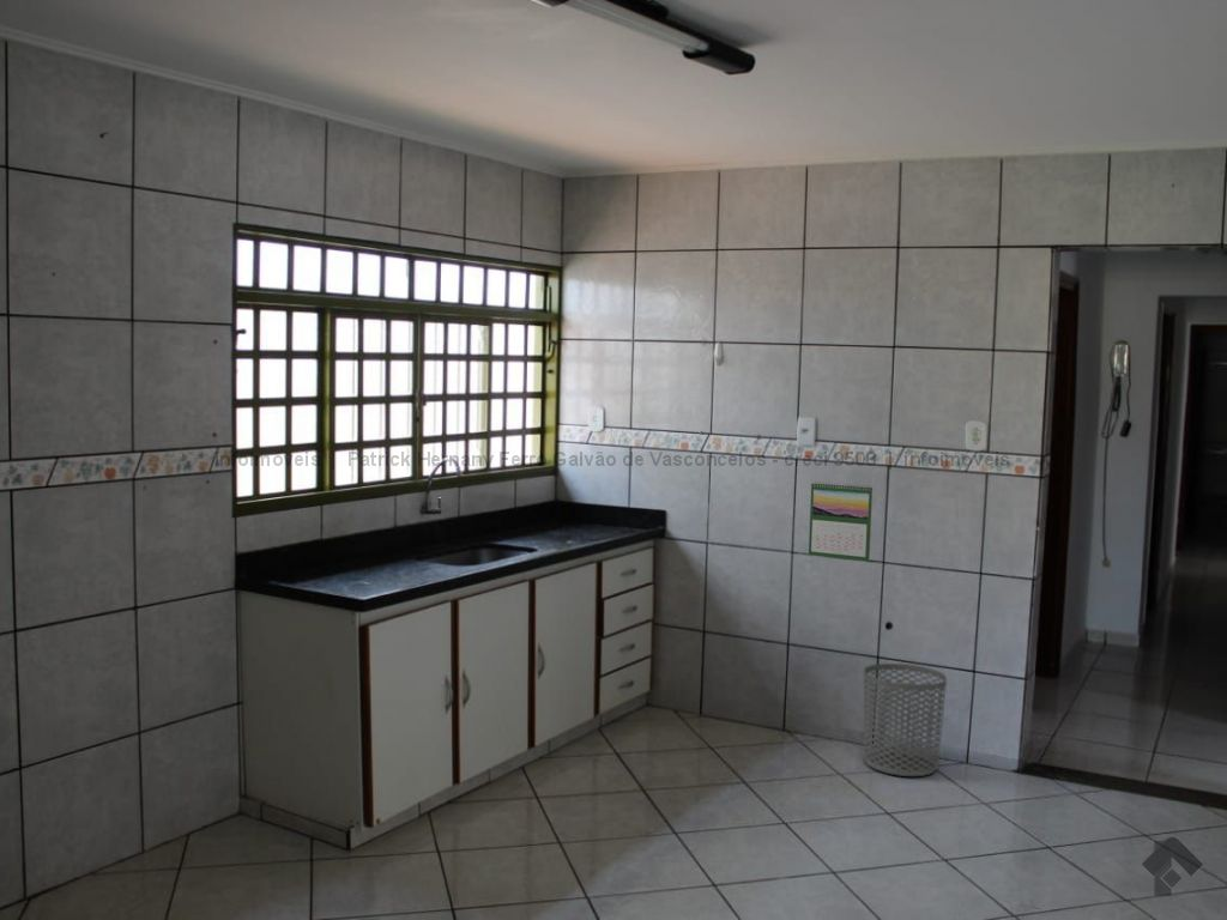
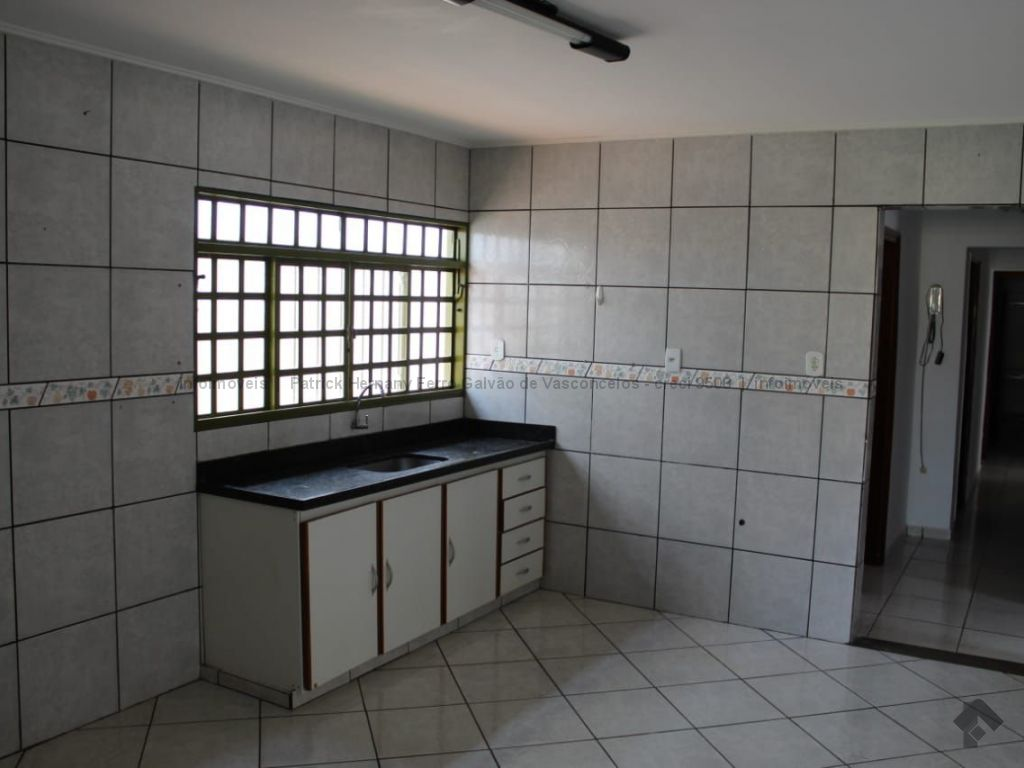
- calendar (840, 520)
- waste bin (902, 719)
